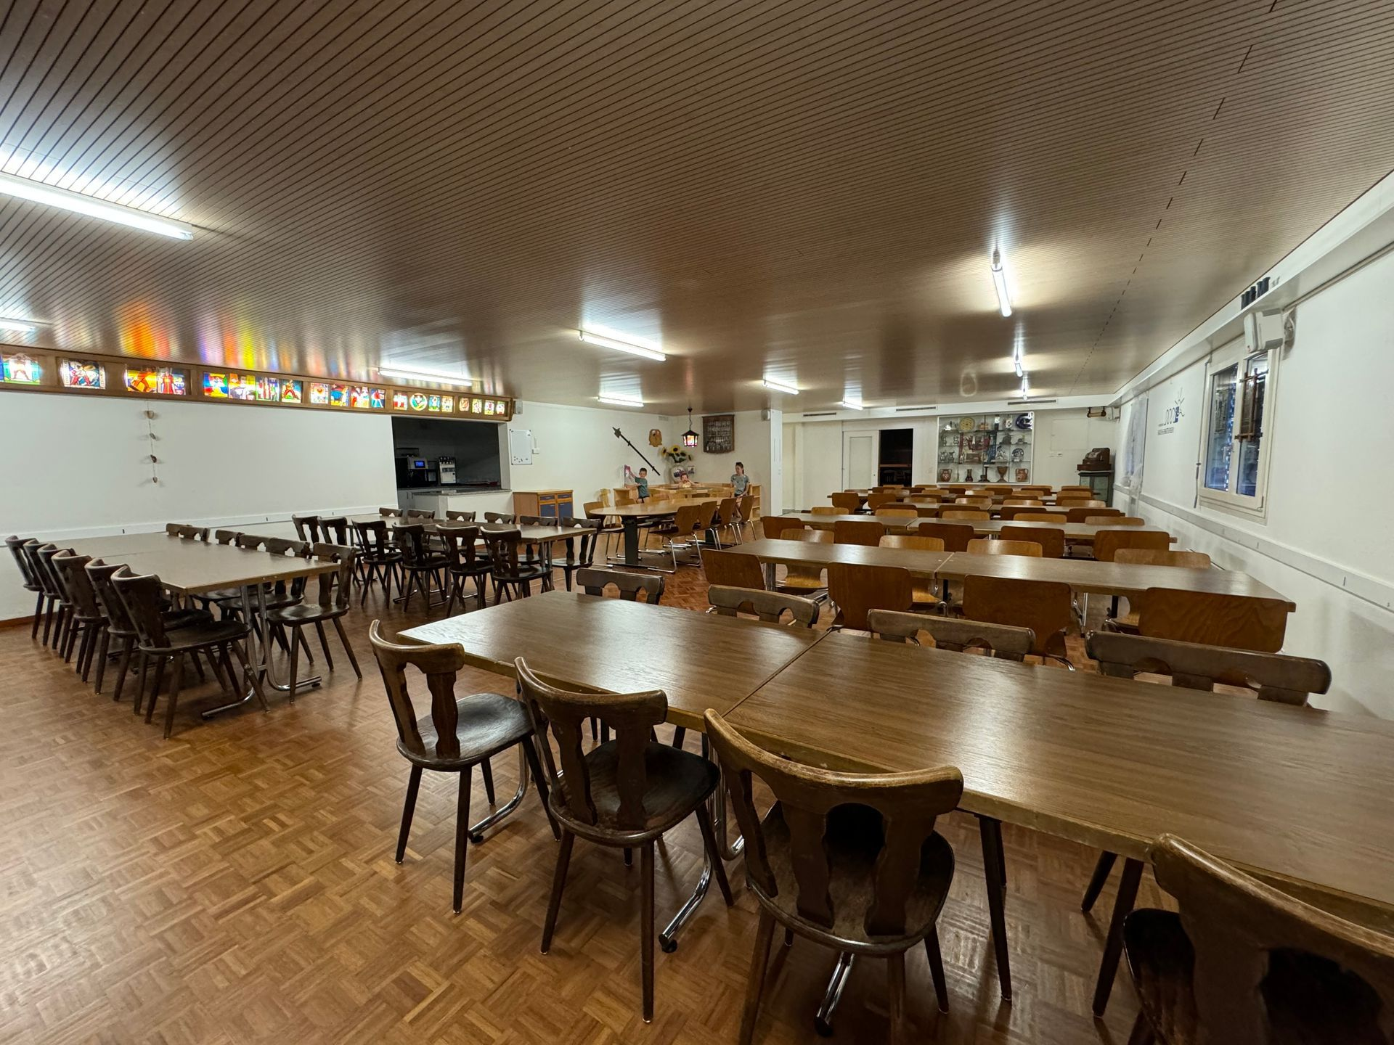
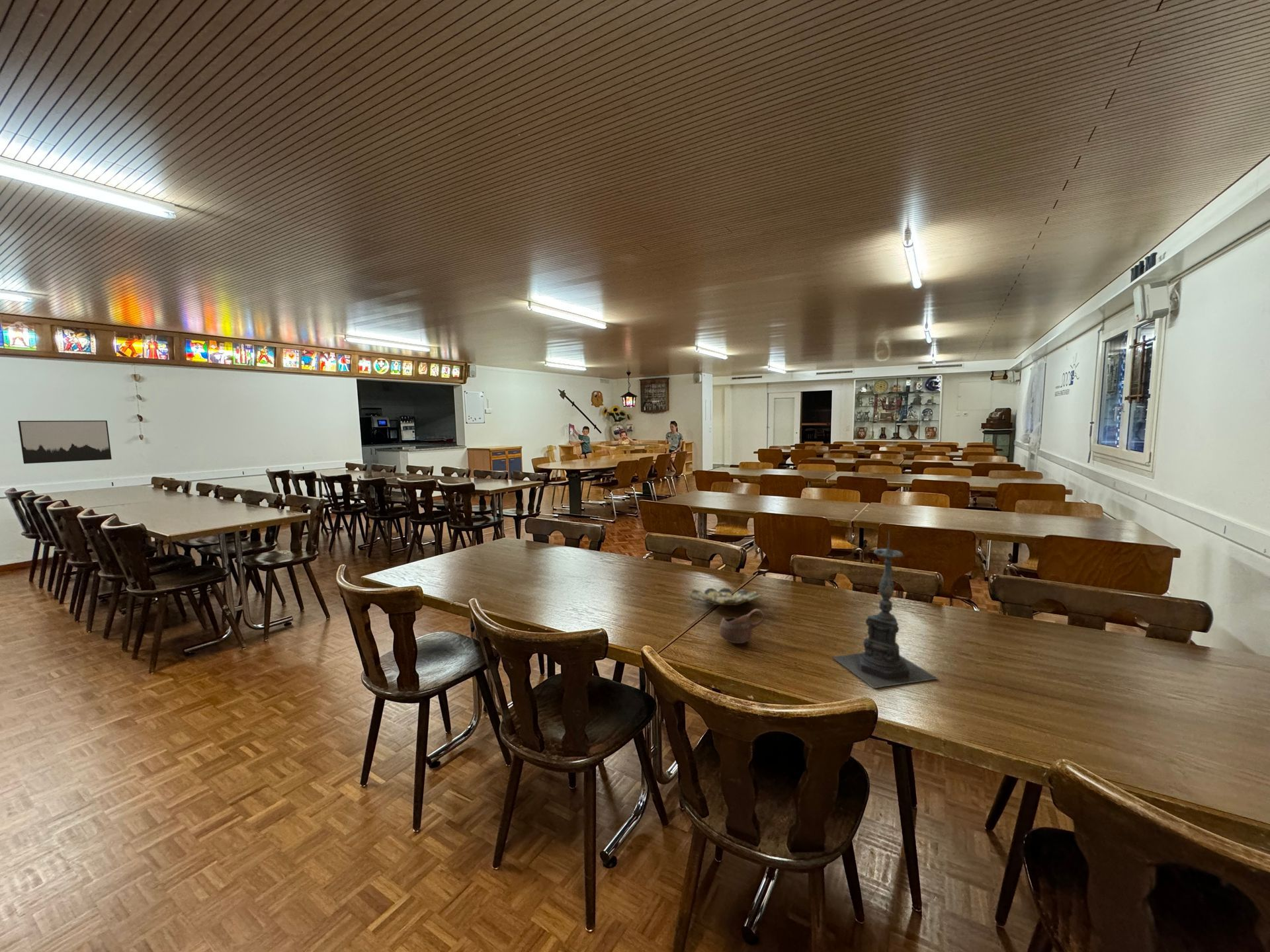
+ cup (740, 625)
+ bowl (724, 595)
+ candle holder (885, 600)
+ wall art (67, 441)
